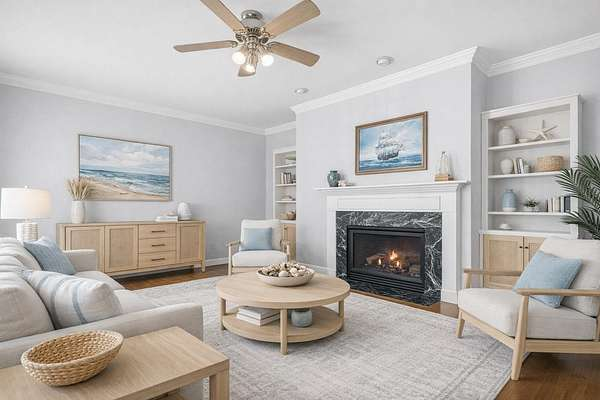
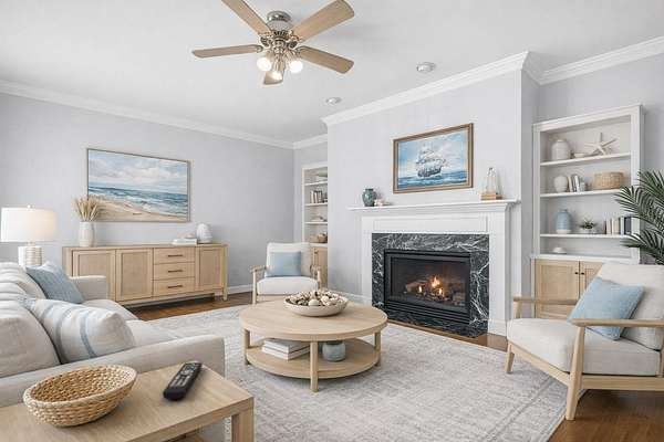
+ remote control (184, 378)
